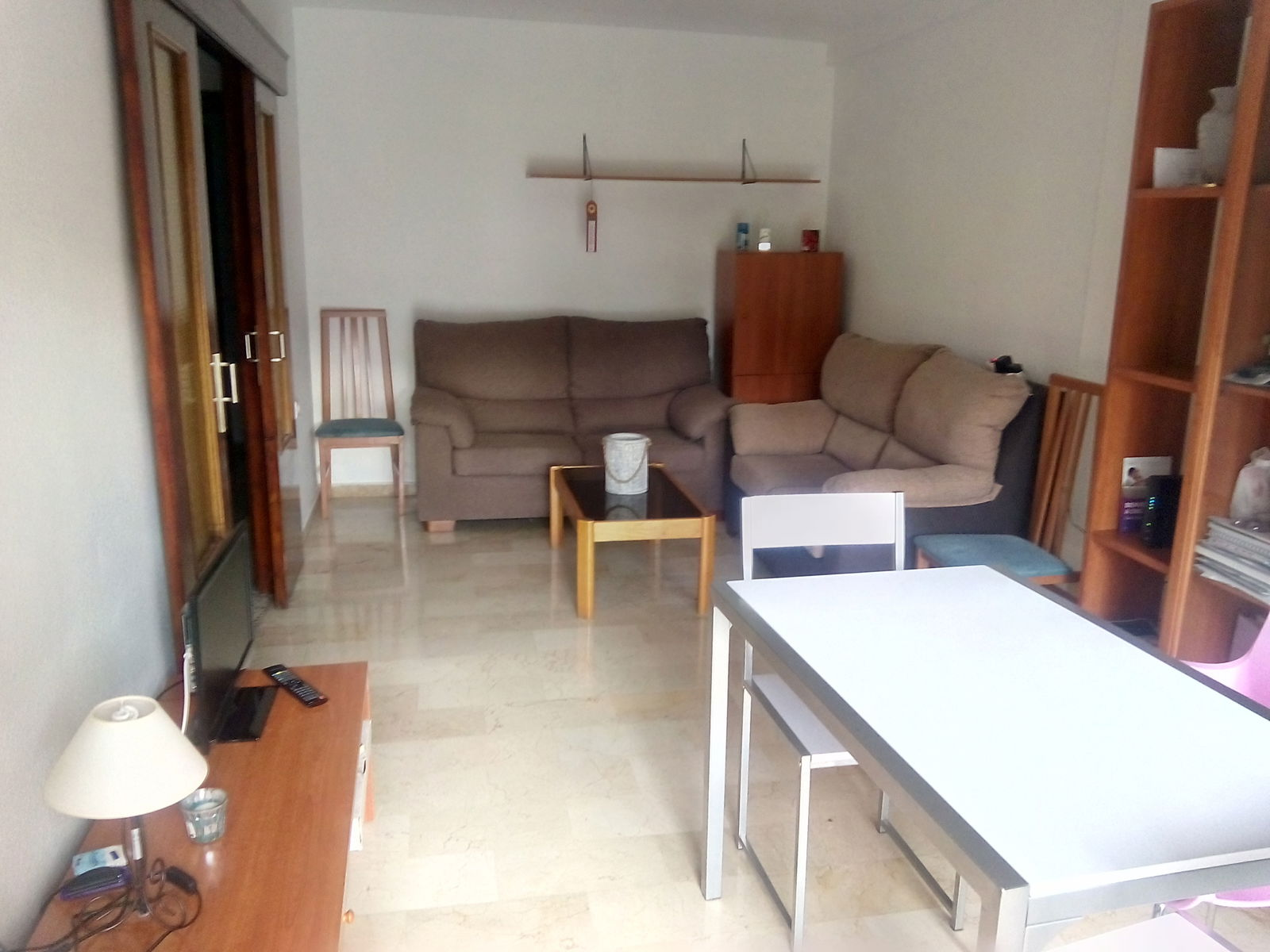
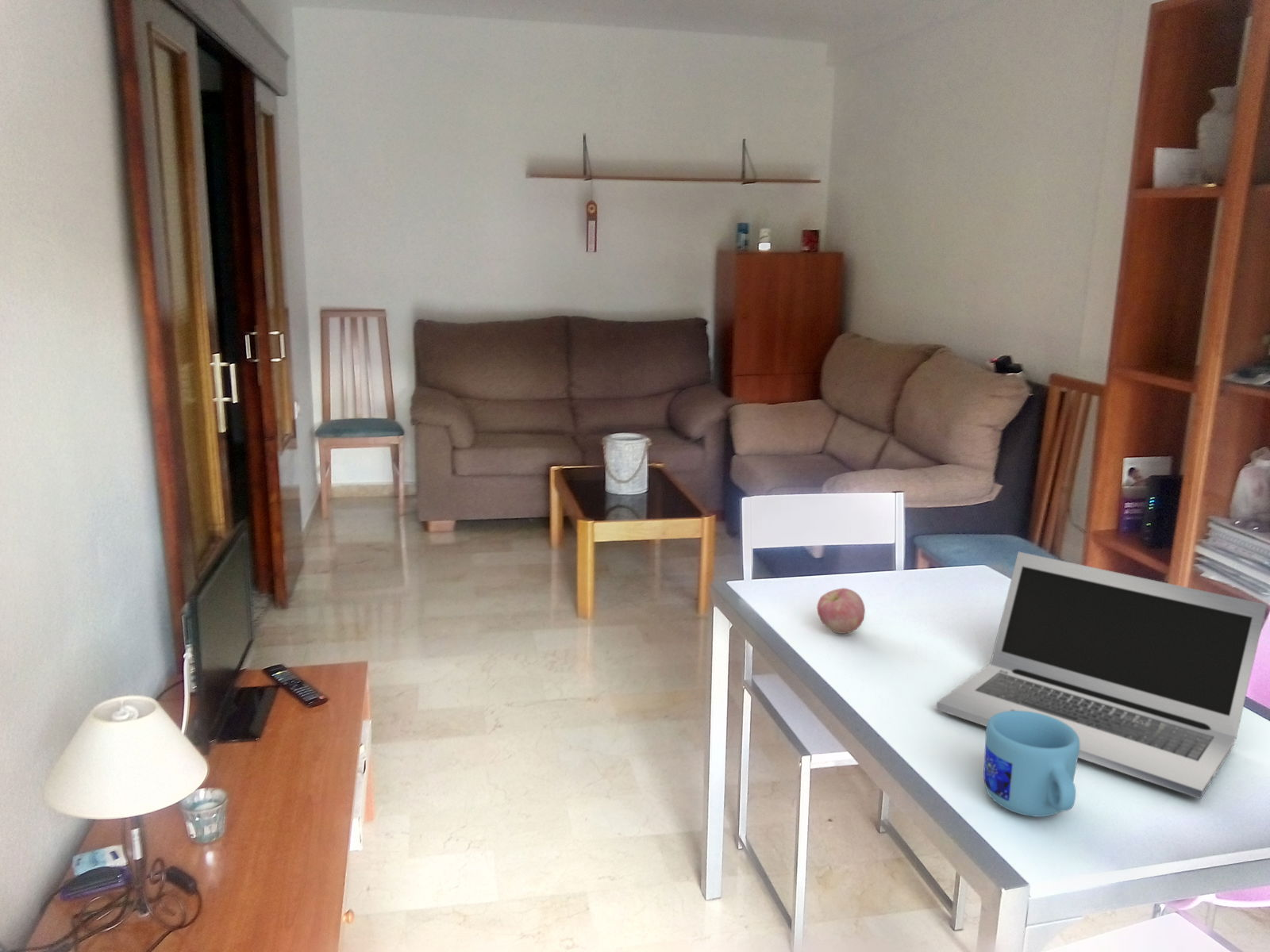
+ mug (1034, 773)
+ apple (841, 611)
+ laptop (1097, 659)
